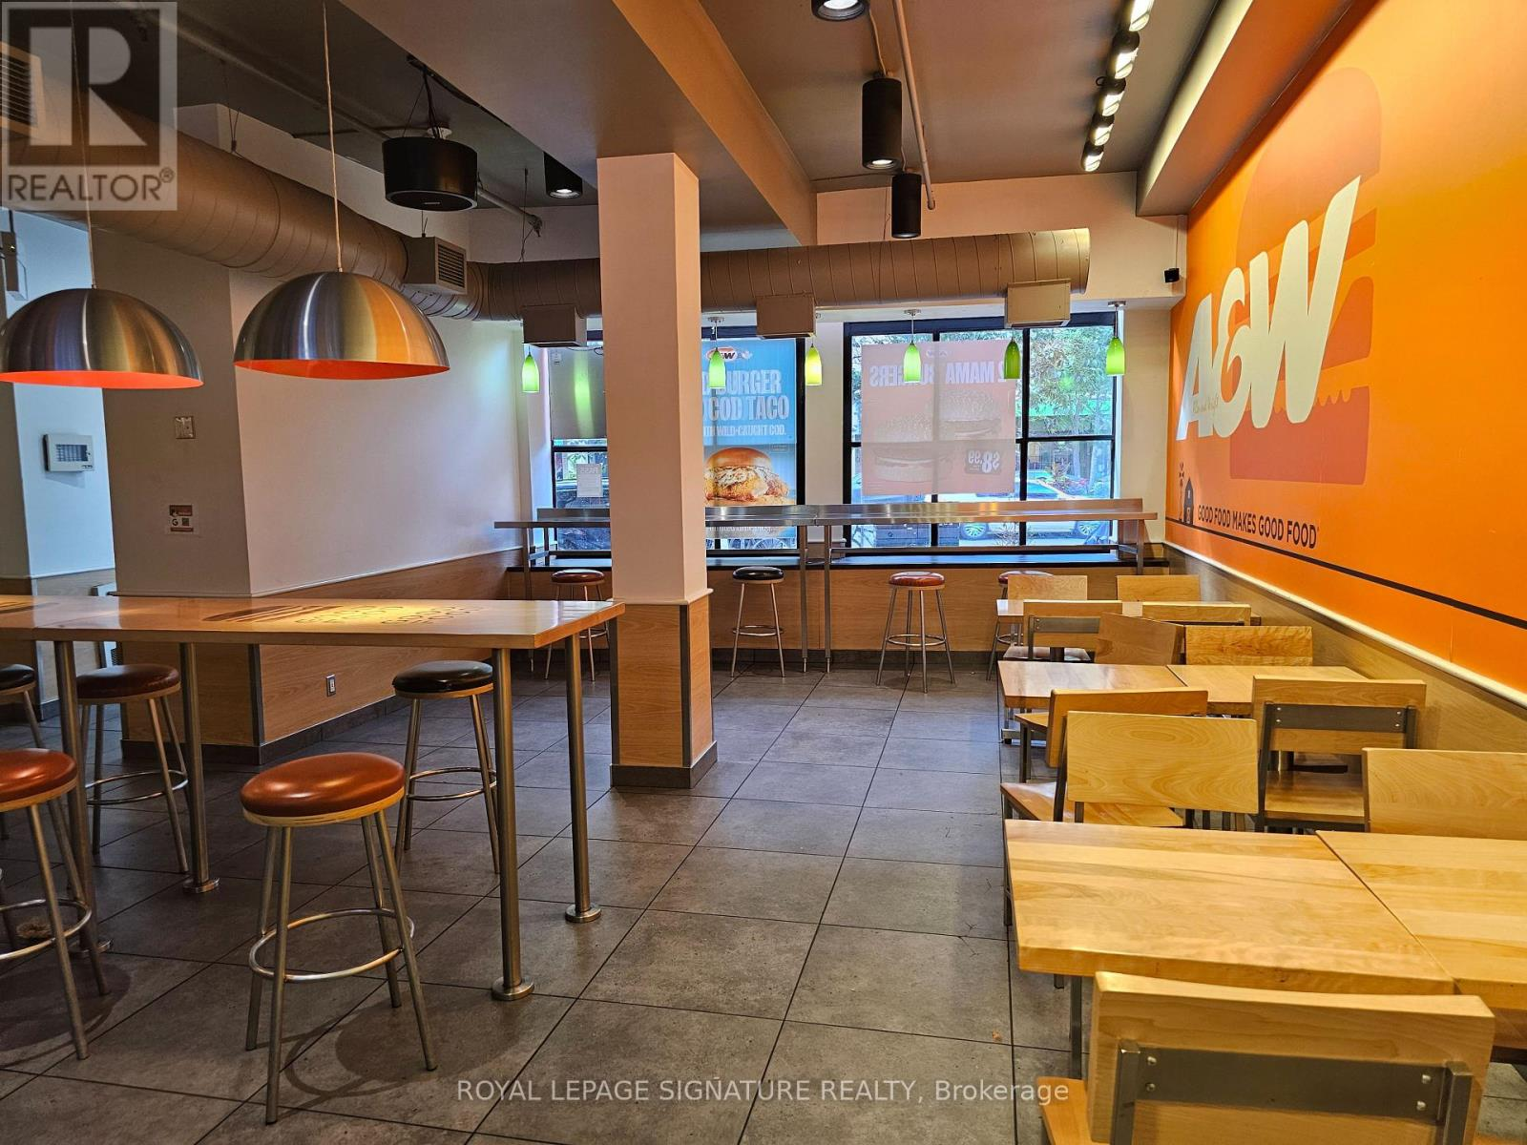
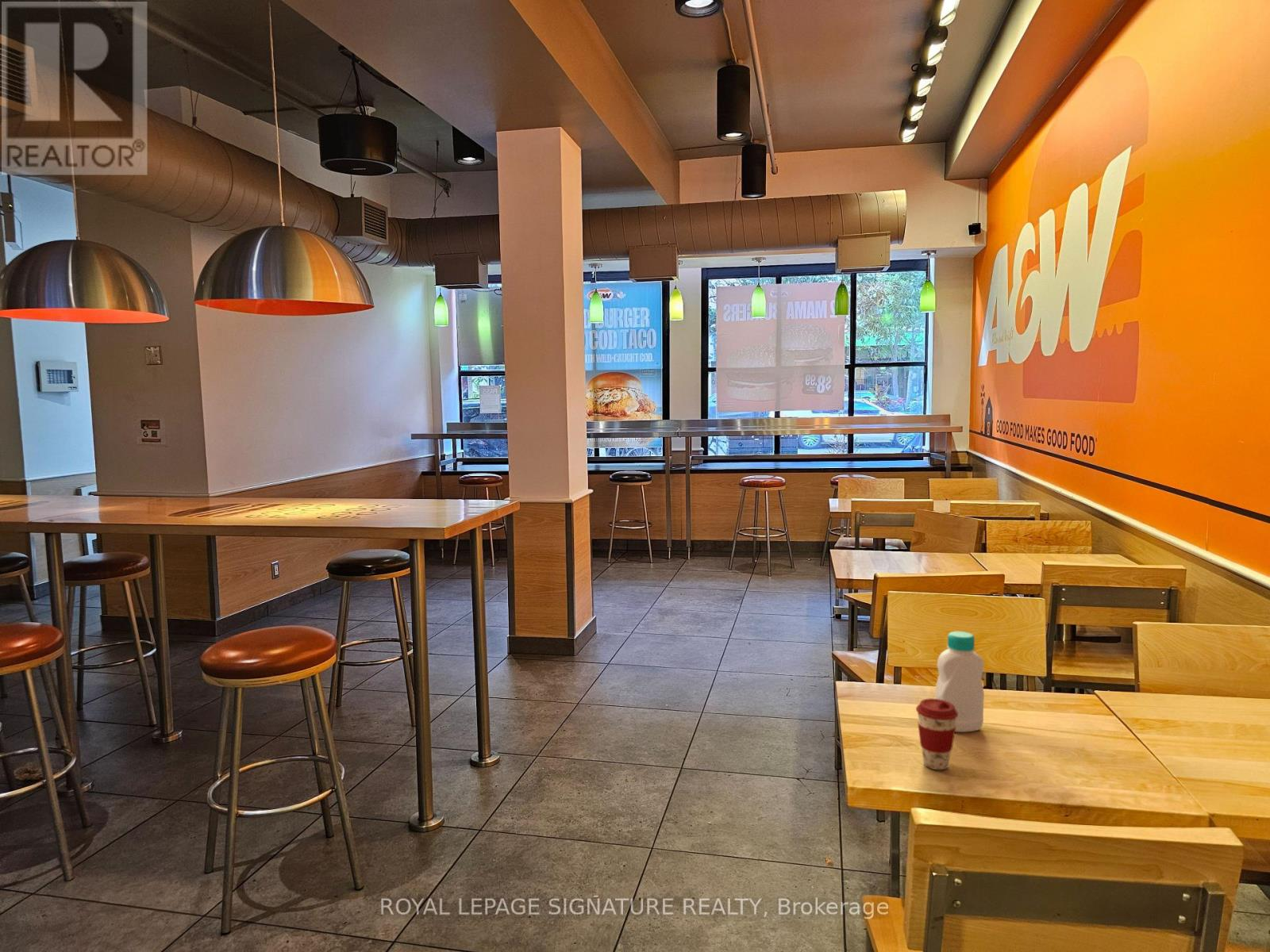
+ bottle (960, 680)
+ coffee cup (936, 734)
